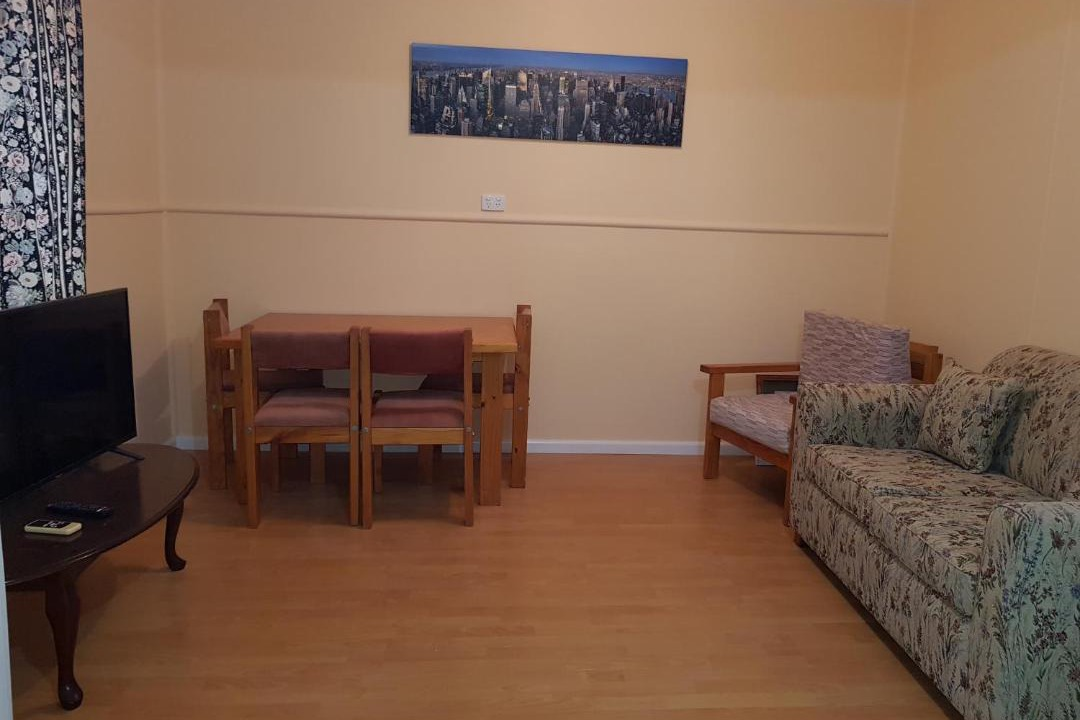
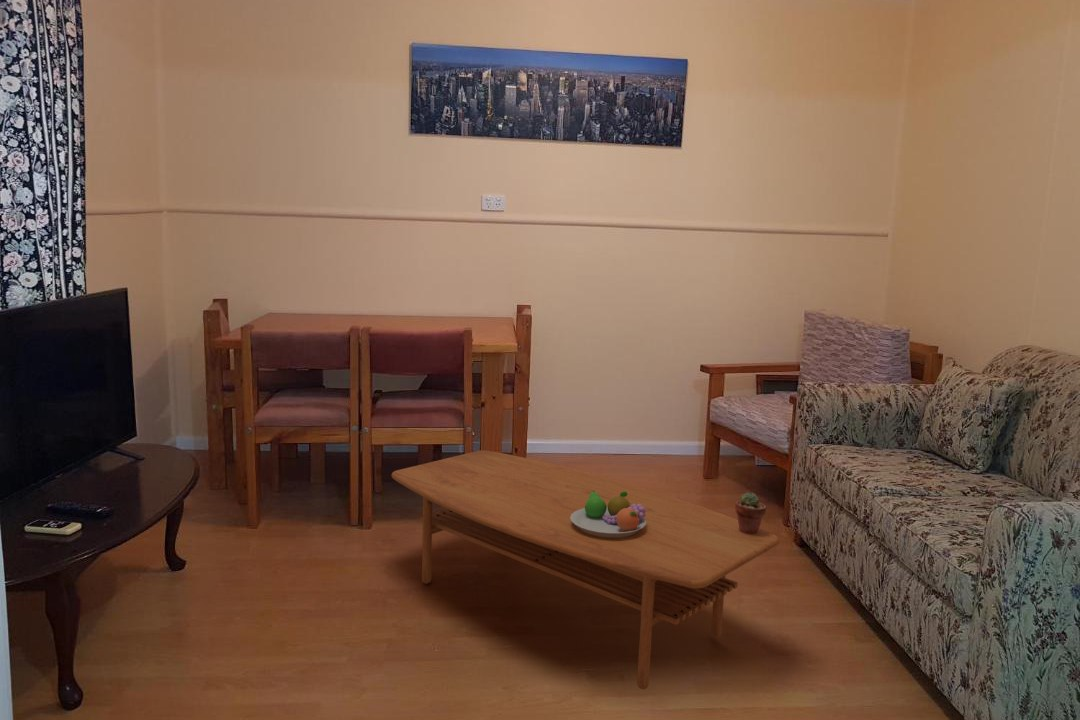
+ fruit bowl (608, 510)
+ coffee table (564, 555)
+ potted succulent (750, 511)
